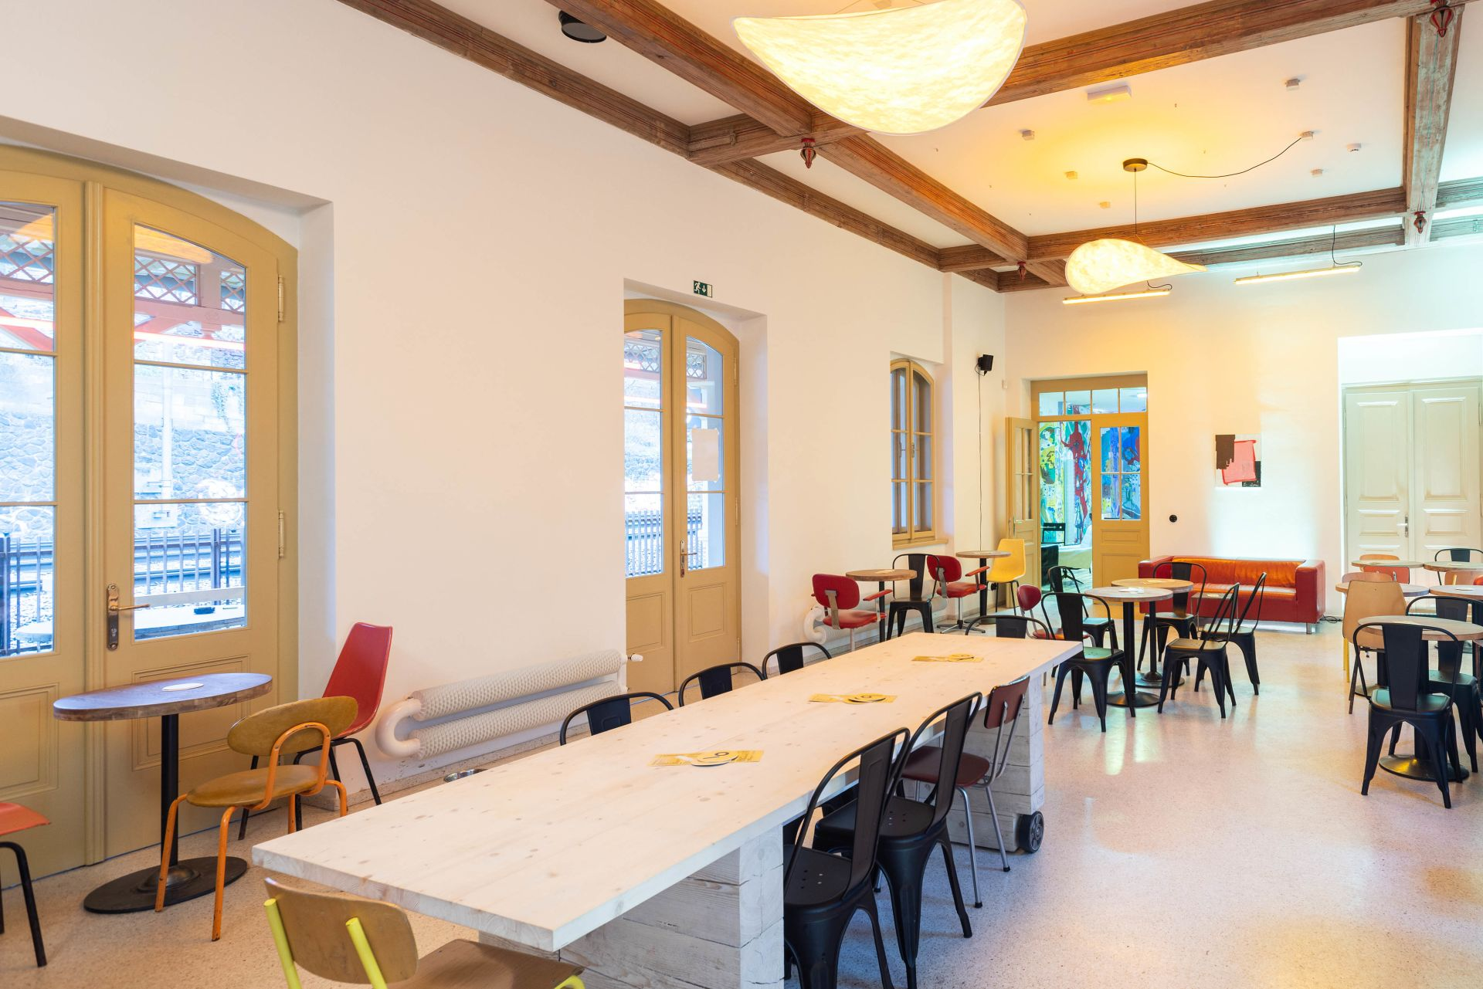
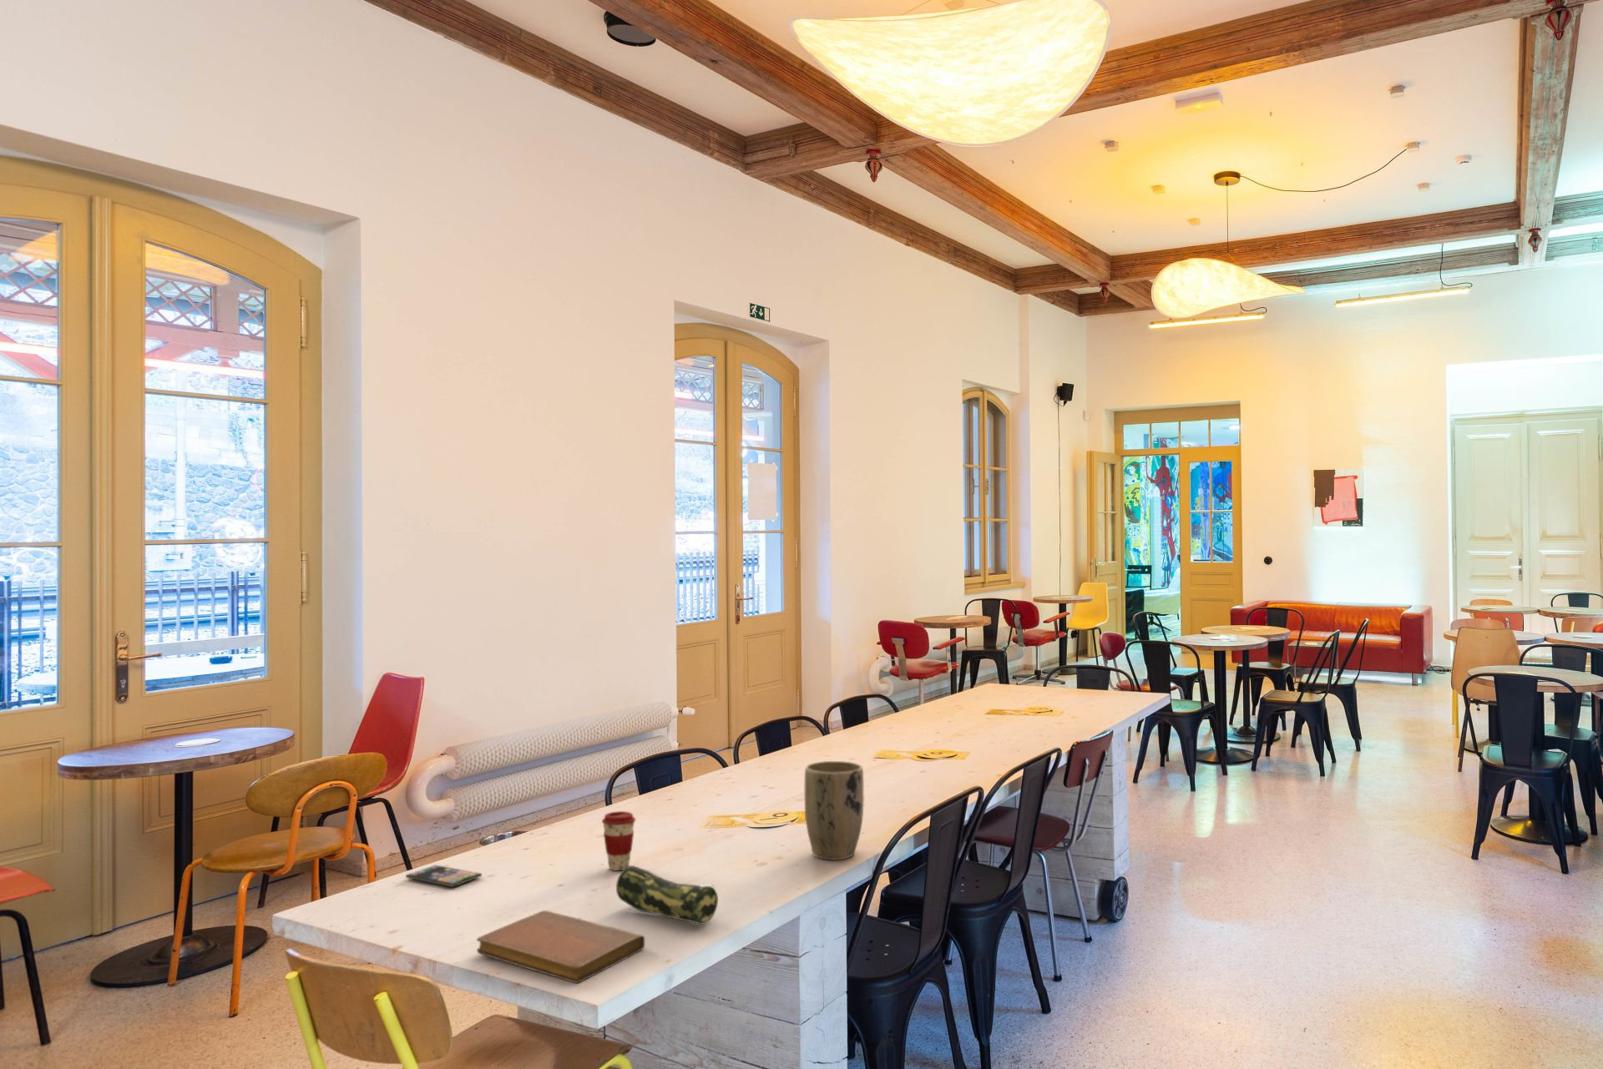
+ pencil case (668, 896)
+ smartphone (443, 875)
+ plant pot (834, 809)
+ notebook (560, 943)
+ coffee cup (618, 840)
